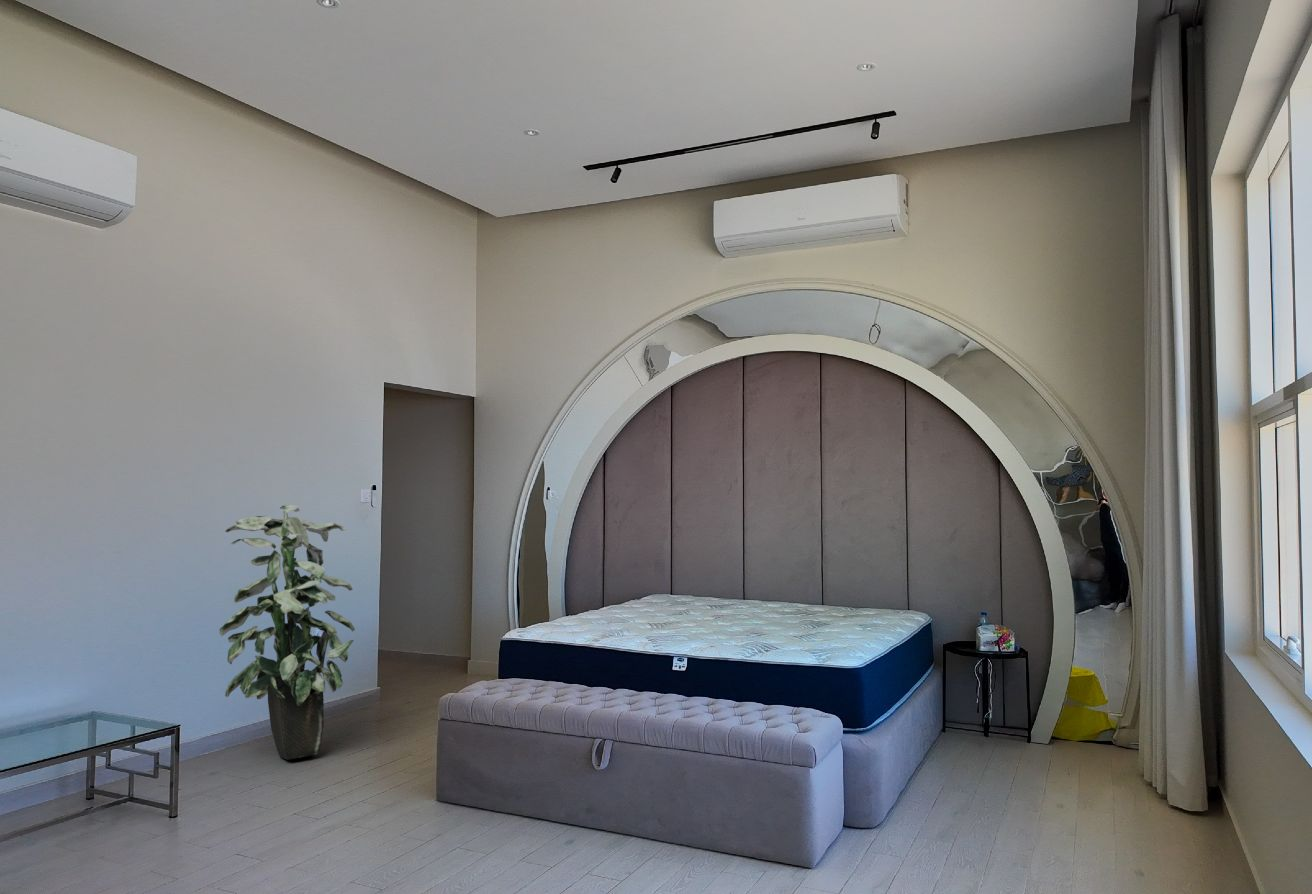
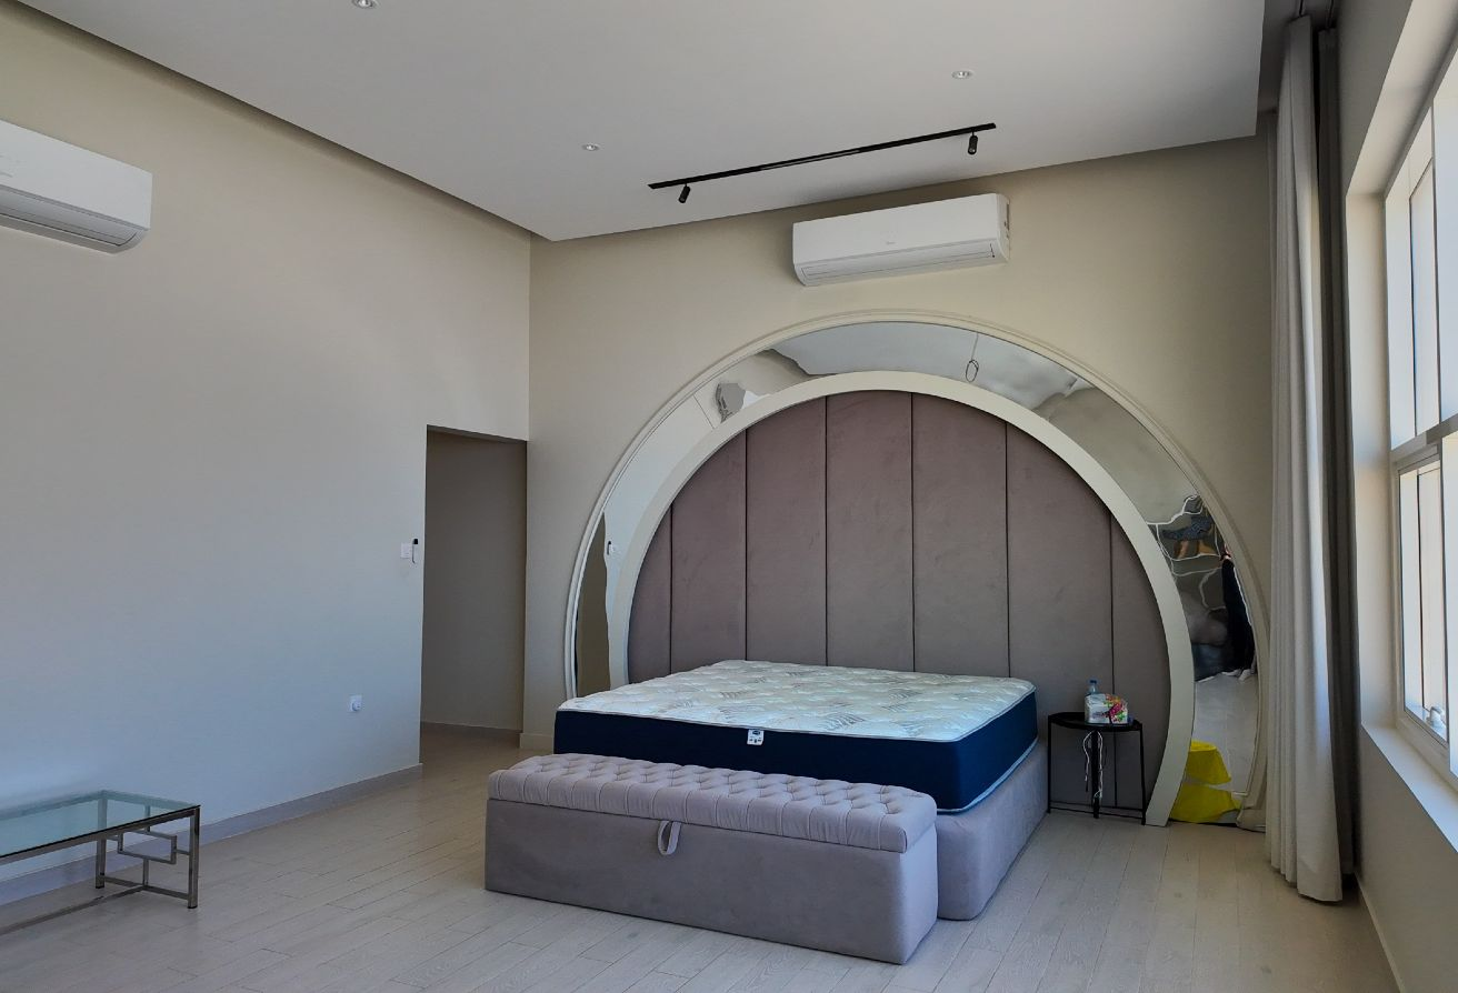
- indoor plant (288, 629)
